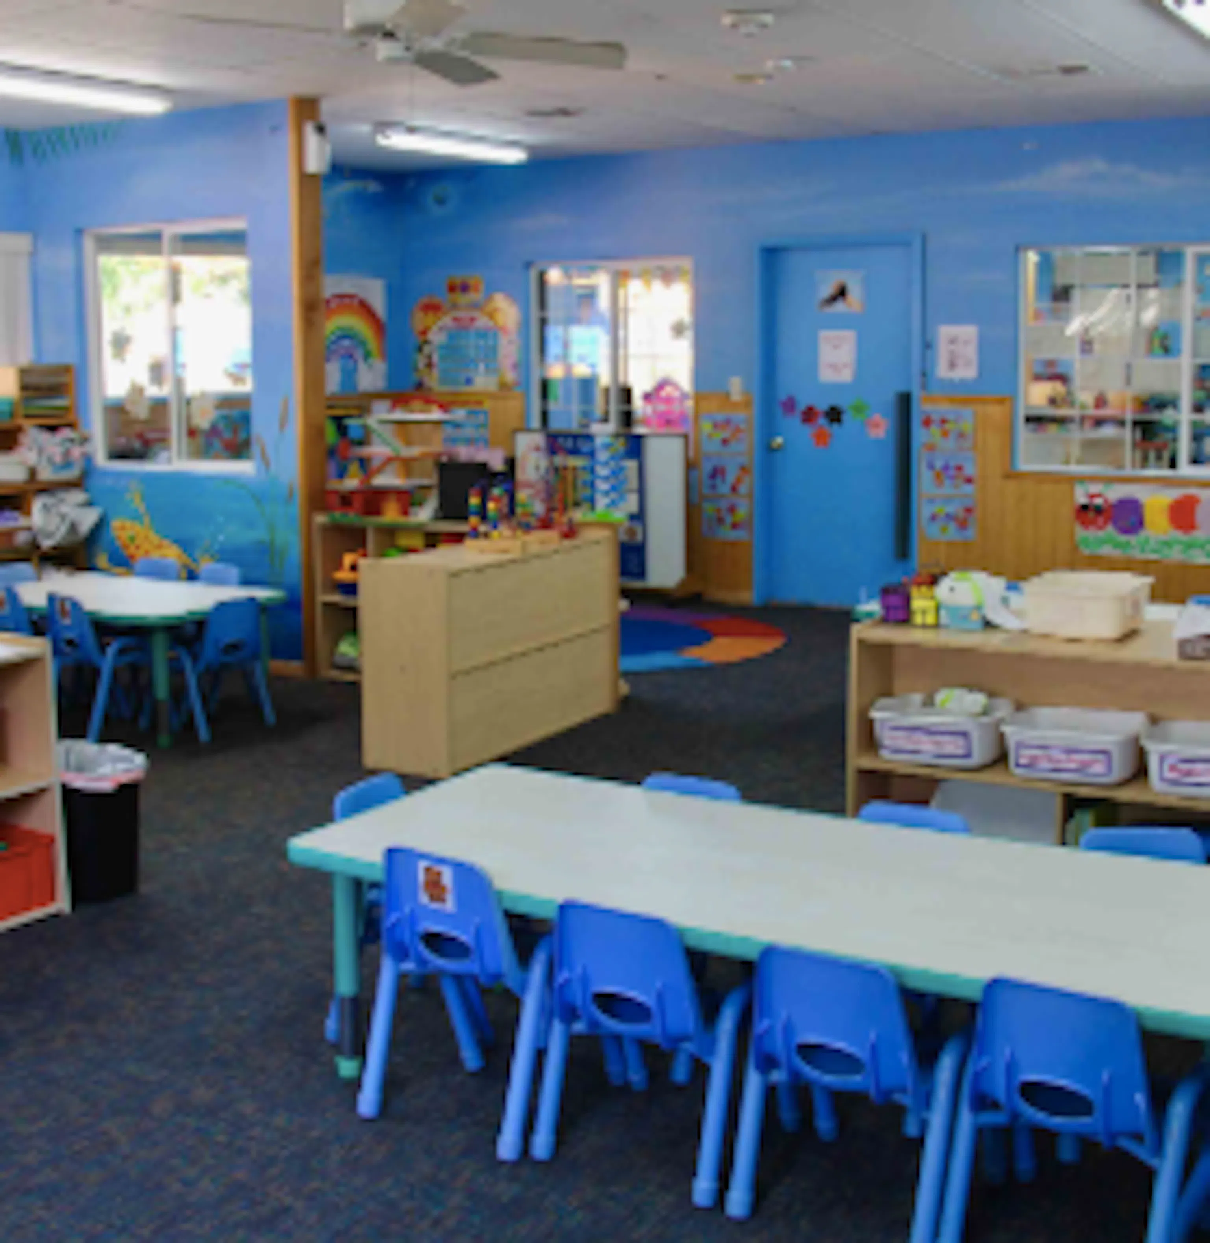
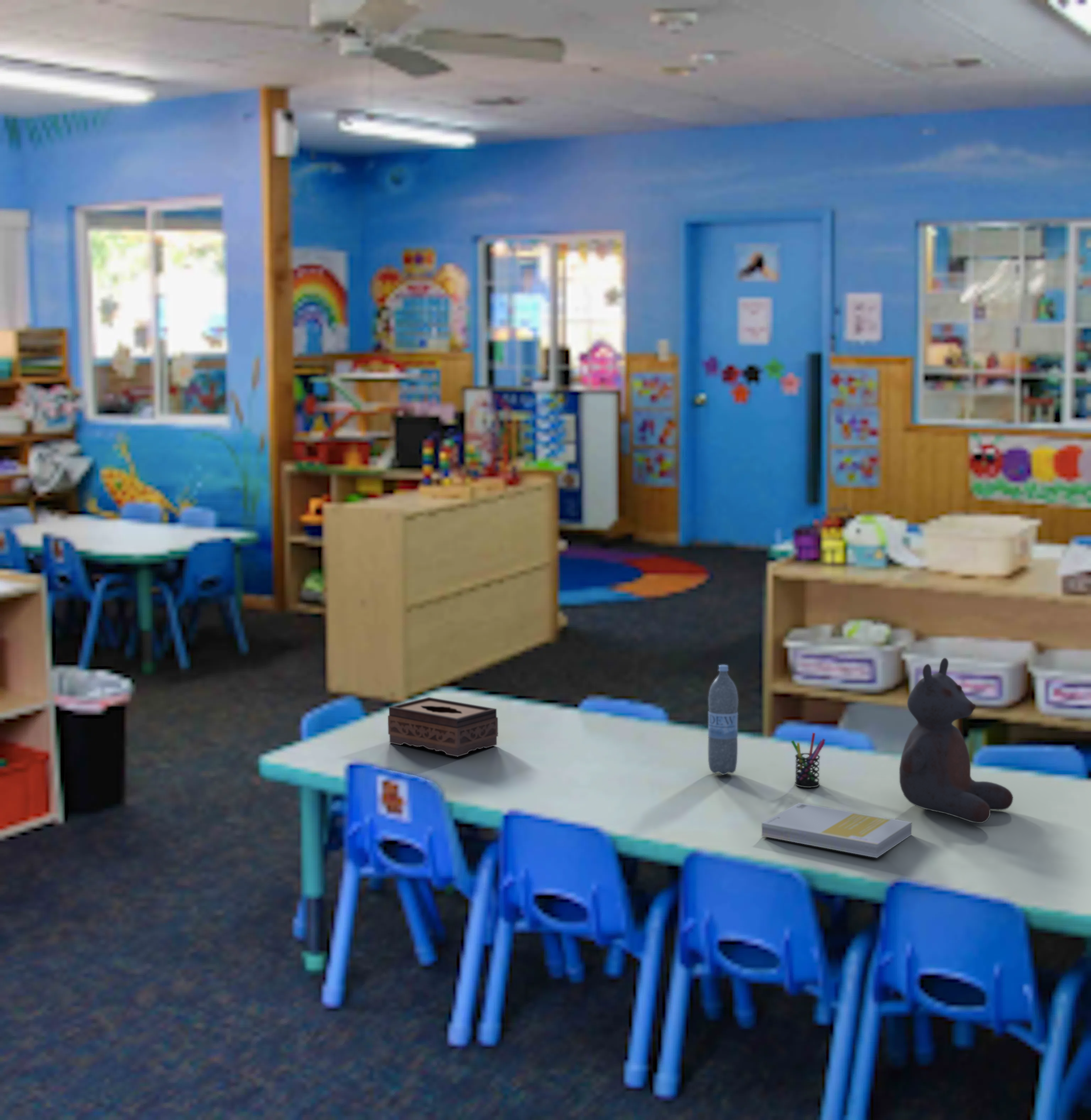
+ tissue box (443, 726)
+ pen holder (805, 759)
+ teddy bear (955, 737)
+ book (836, 829)
+ water bottle (723, 720)
